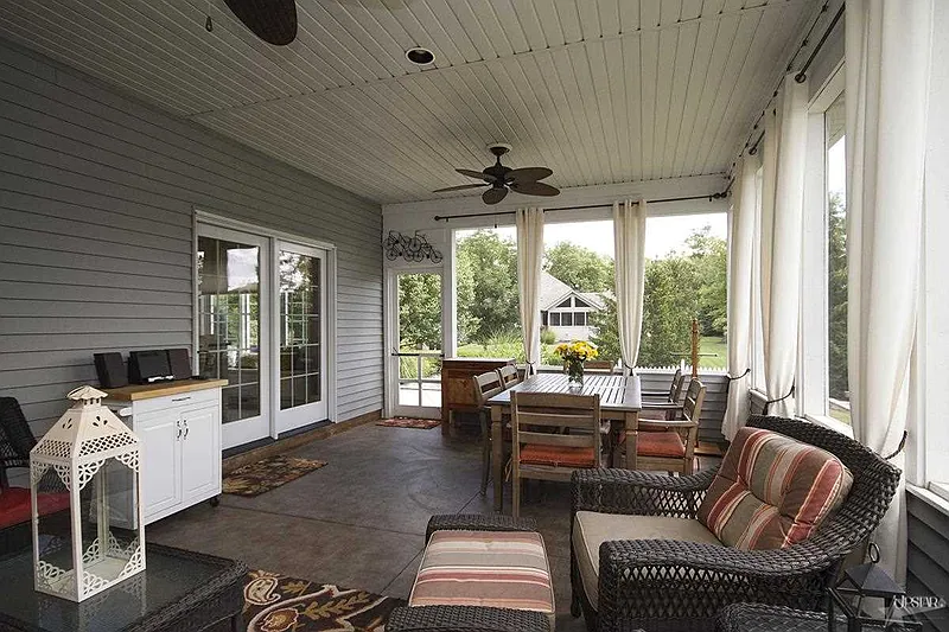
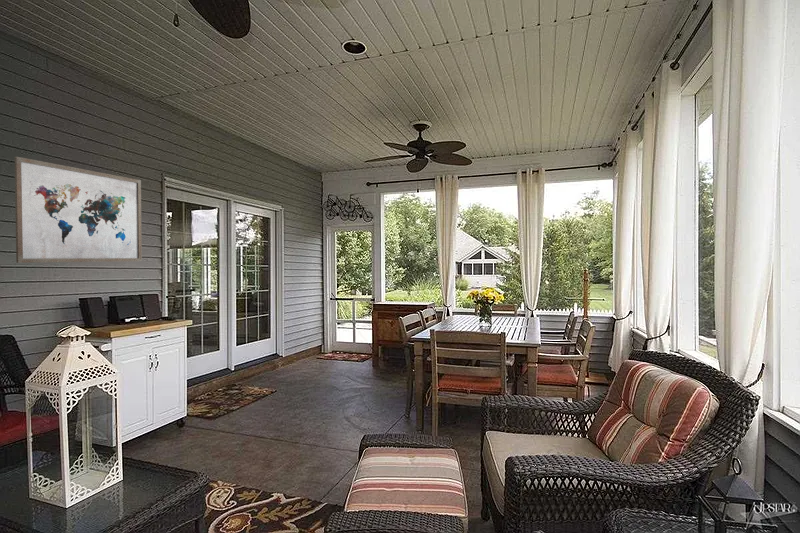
+ wall art (86, 216)
